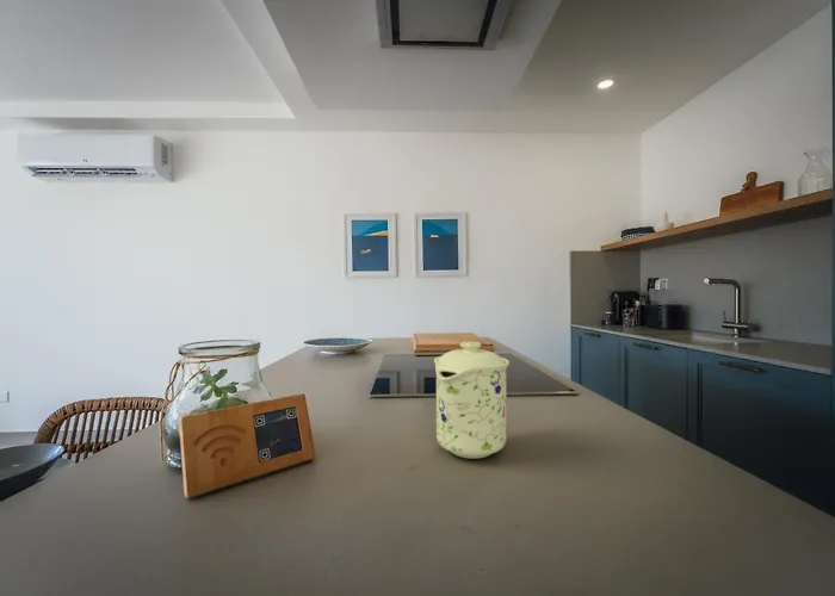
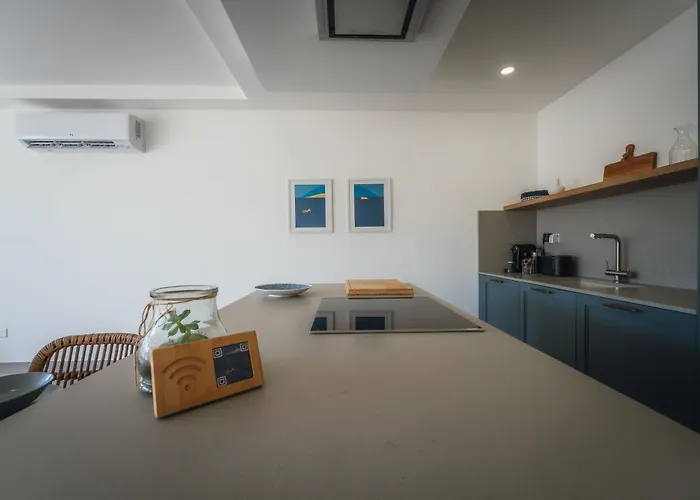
- mug (474, 395)
